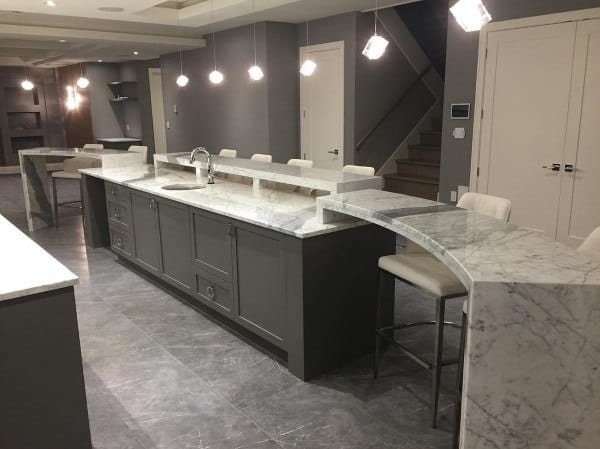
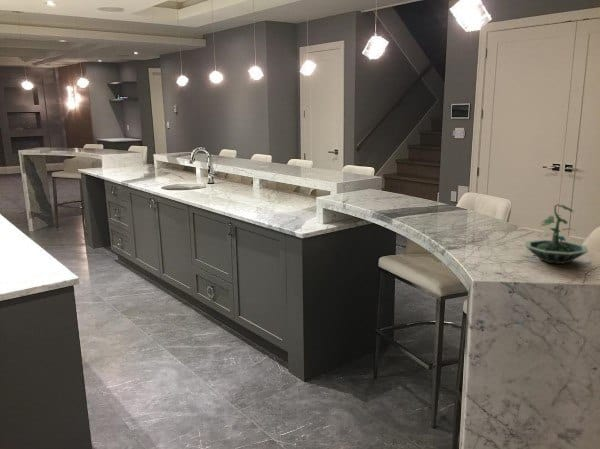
+ terrarium (558, 215)
